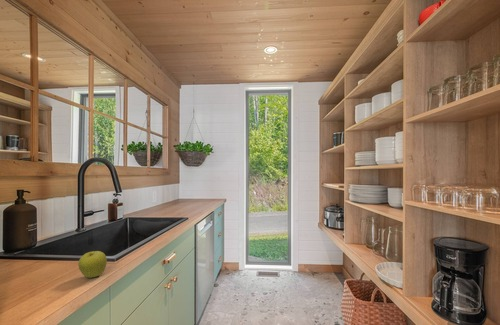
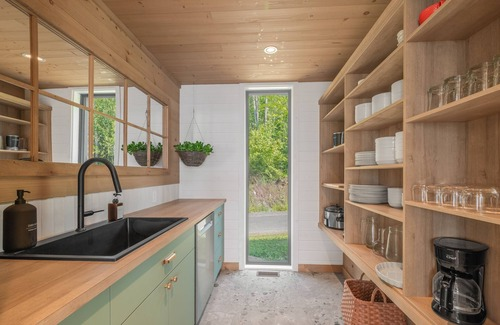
- fruit (92, 264)
